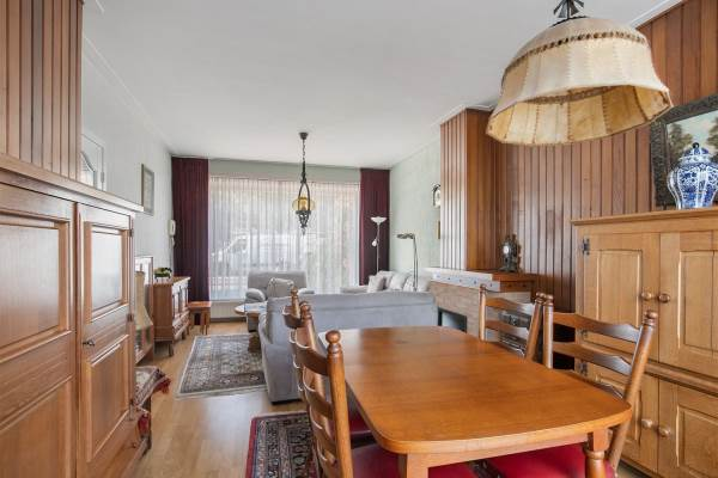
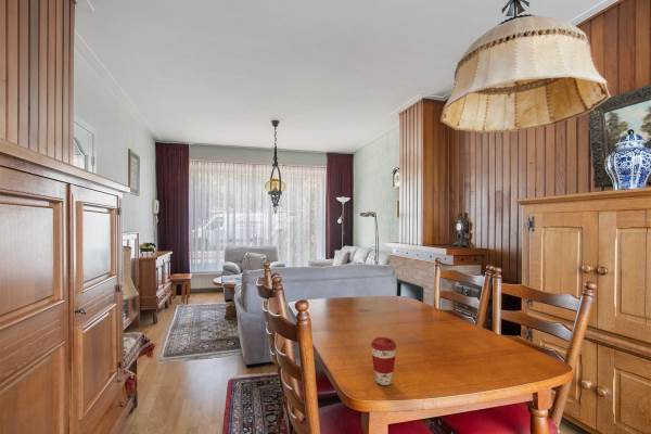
+ coffee cup (383, 360)
